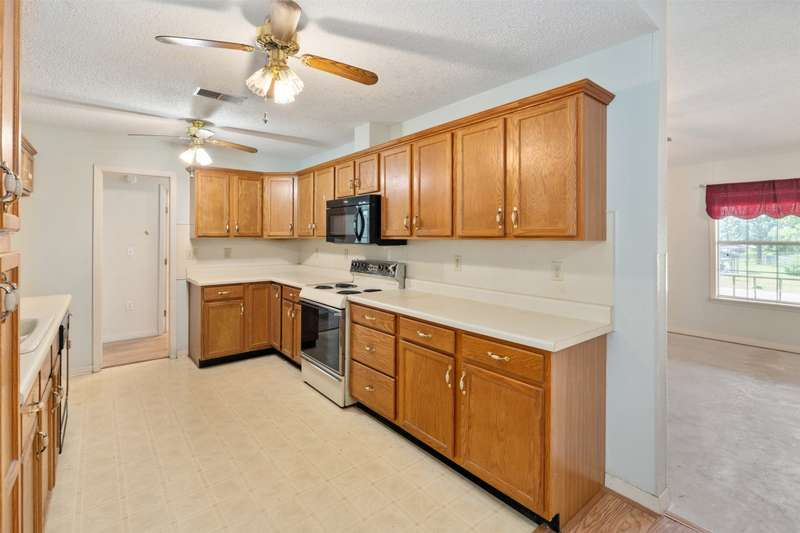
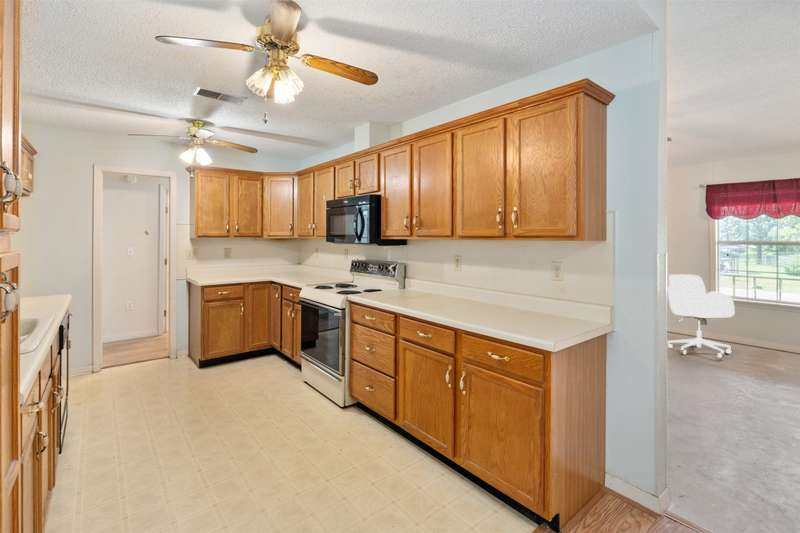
+ chair (700, 313)
